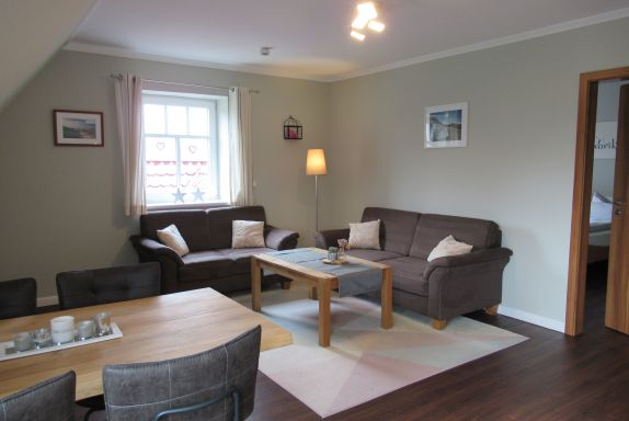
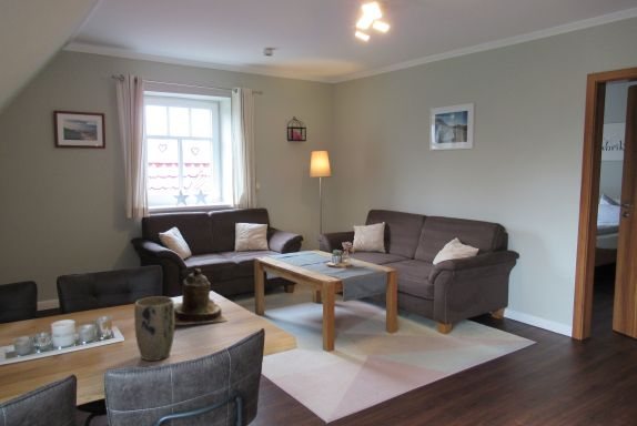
+ plant pot (154, 328)
+ teapot (192, 293)
